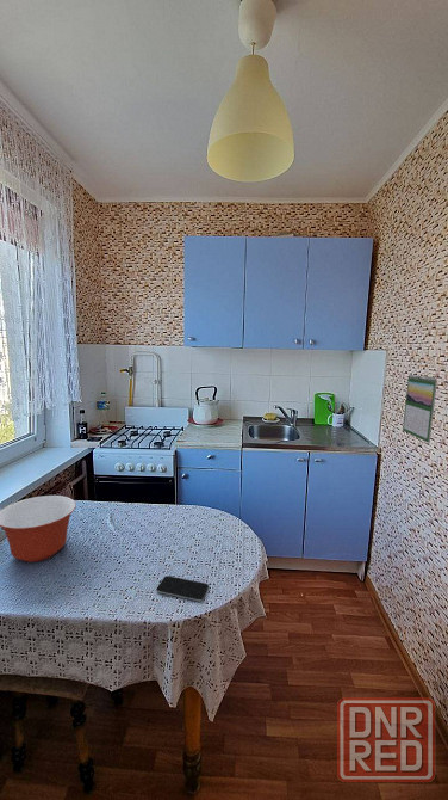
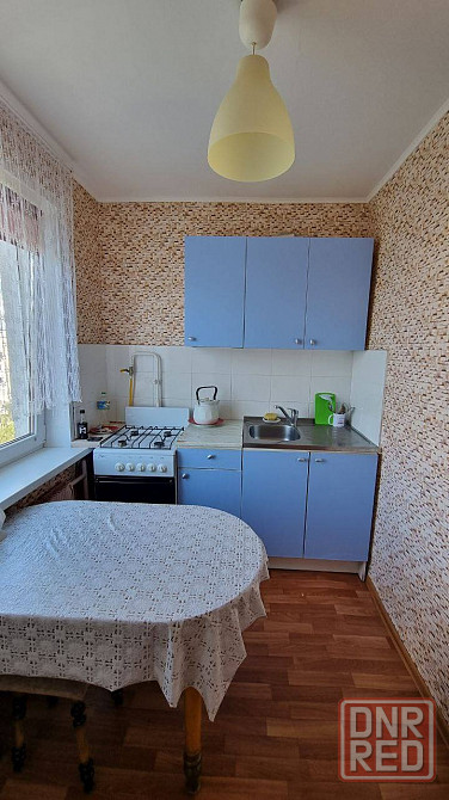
- calendar (418, 406)
- smartphone (182, 587)
- mixing bowl (38, 530)
